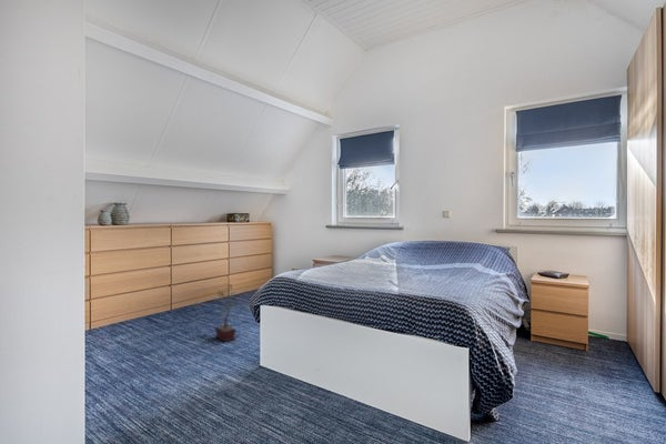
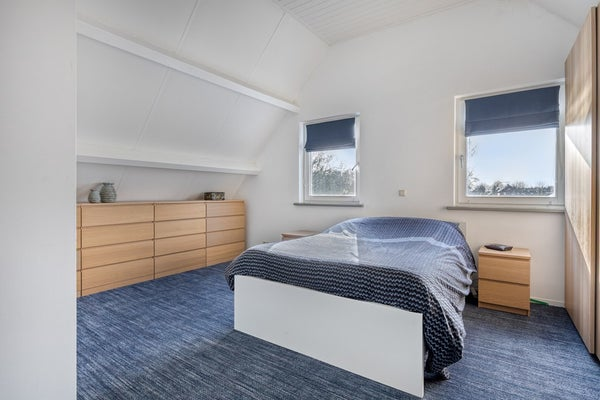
- potted plant (223, 312)
